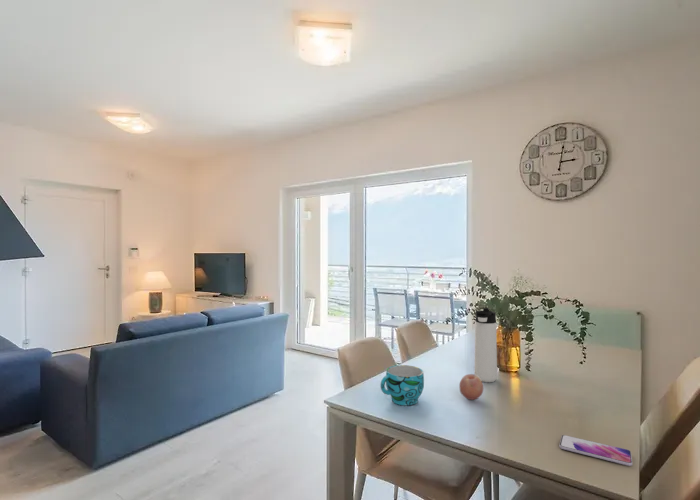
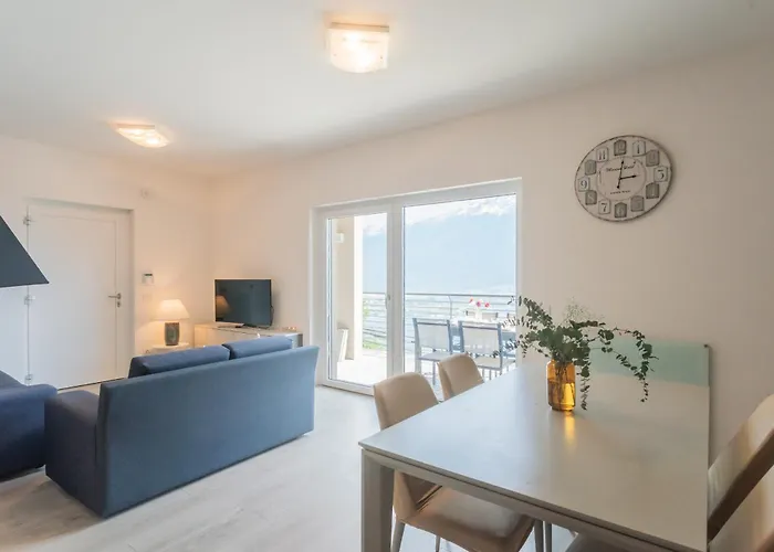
- fruit (471, 387)
- smartphone (594, 449)
- cup (403, 386)
- thermos bottle (484, 344)
